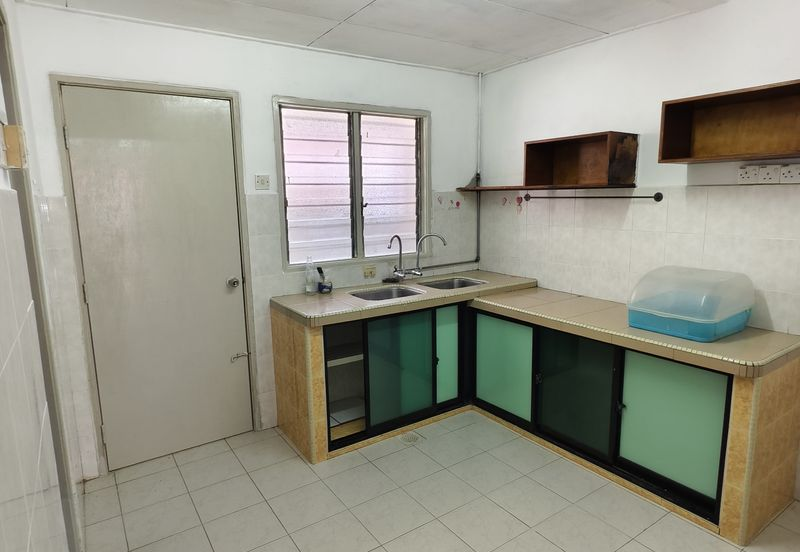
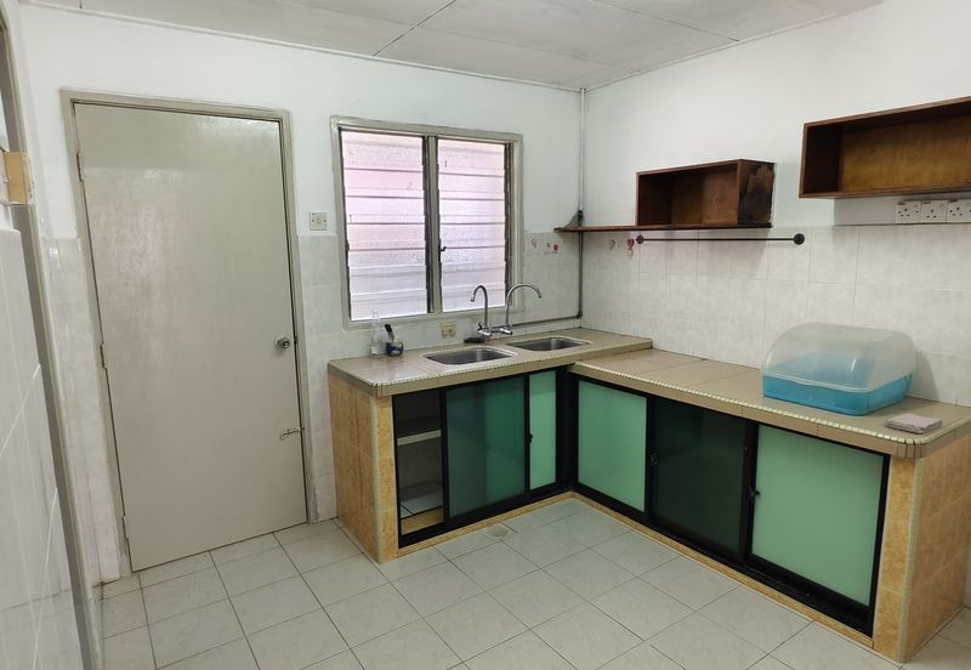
+ washcloth (913, 422)
